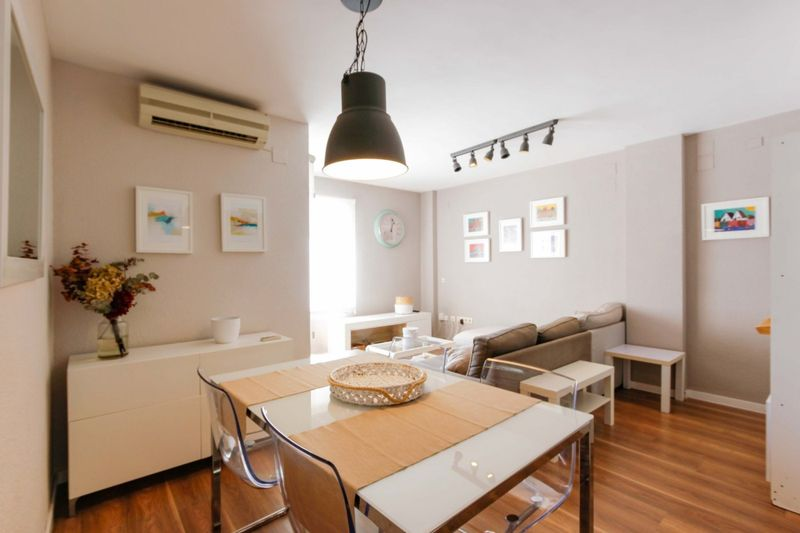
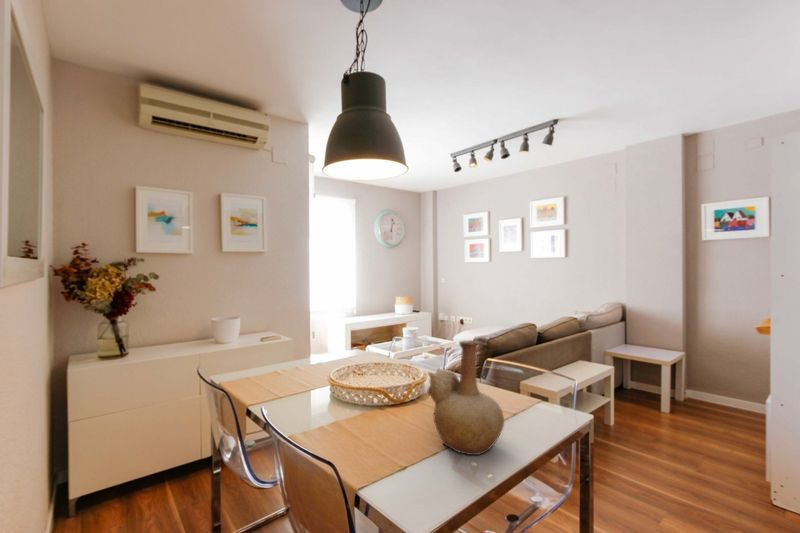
+ vase (462, 391)
